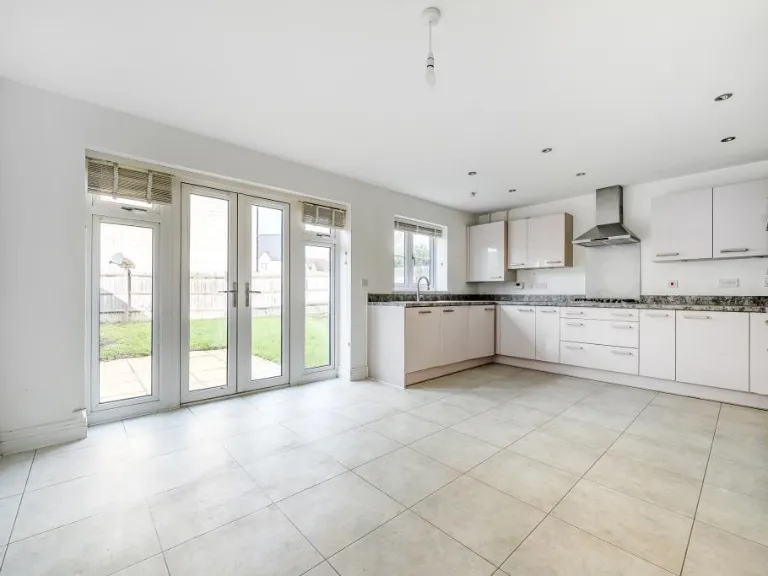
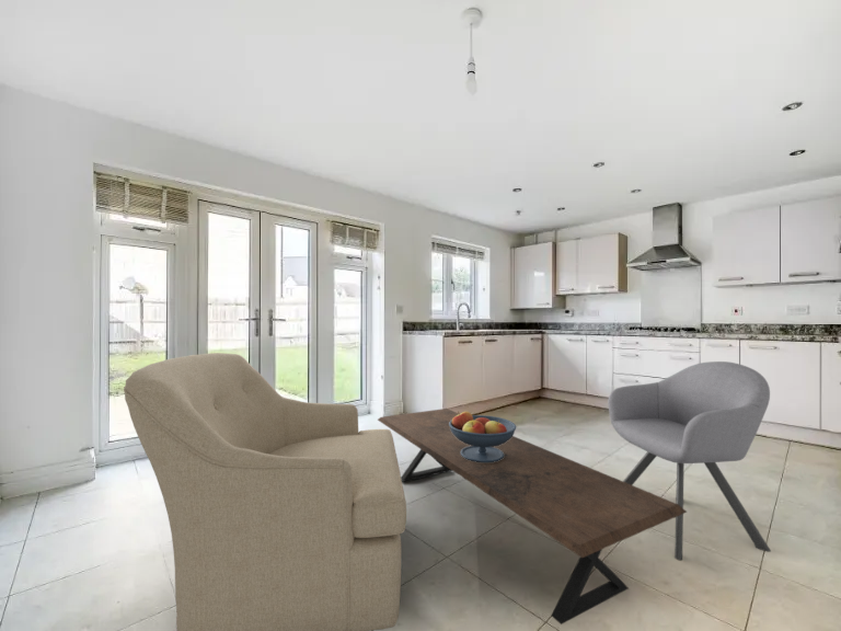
+ chair (284, 462)
+ fruit bowl (482, 433)
+ chair (687, 443)
+ coffee table (484, 483)
